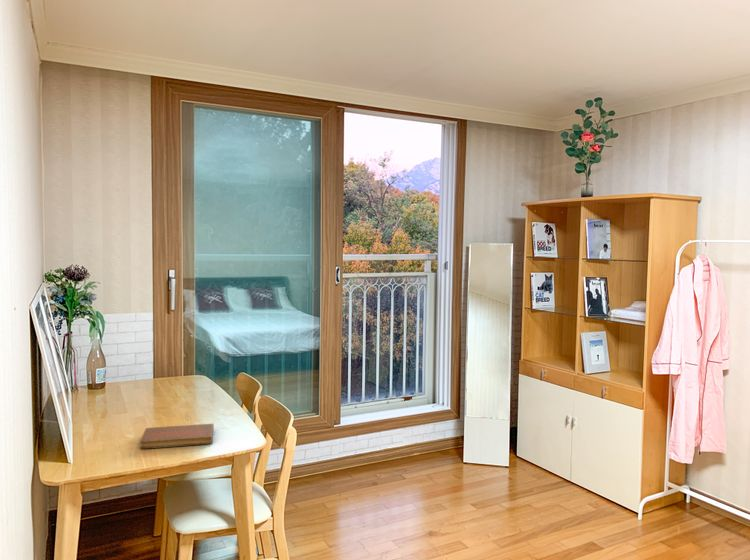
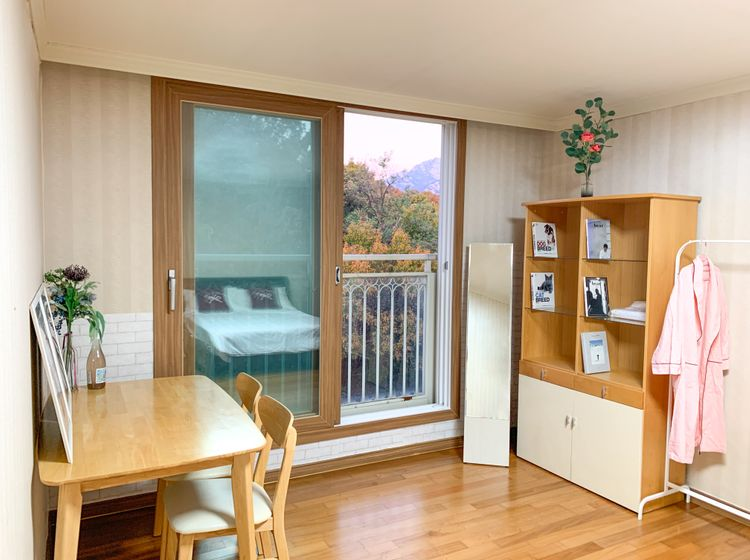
- notebook (178, 435)
